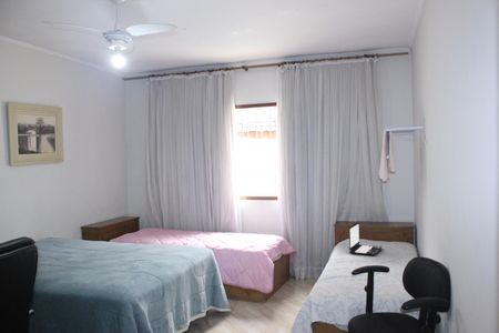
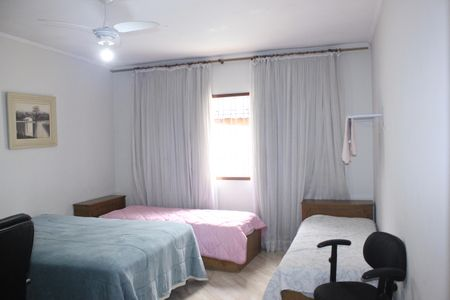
- laptop (358, 238)
